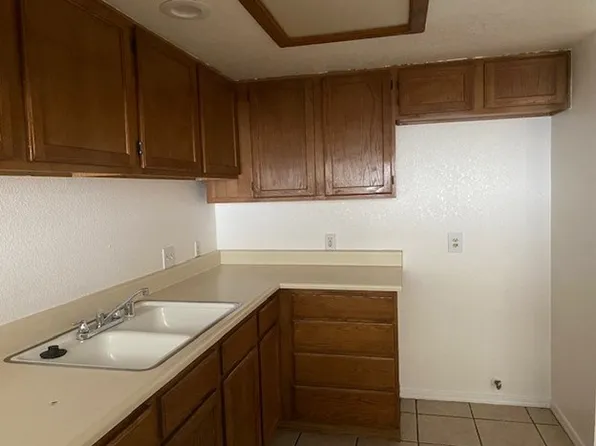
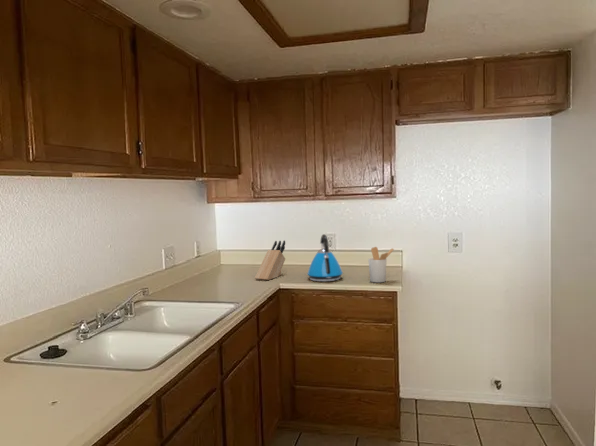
+ kettle (324, 256)
+ knife block (271, 259)
+ utensil holder (382, 264)
